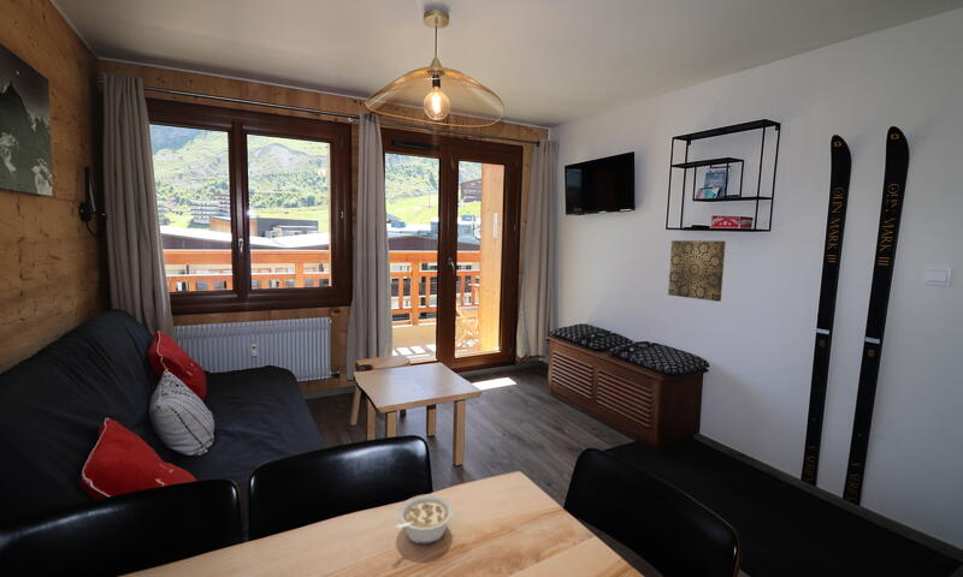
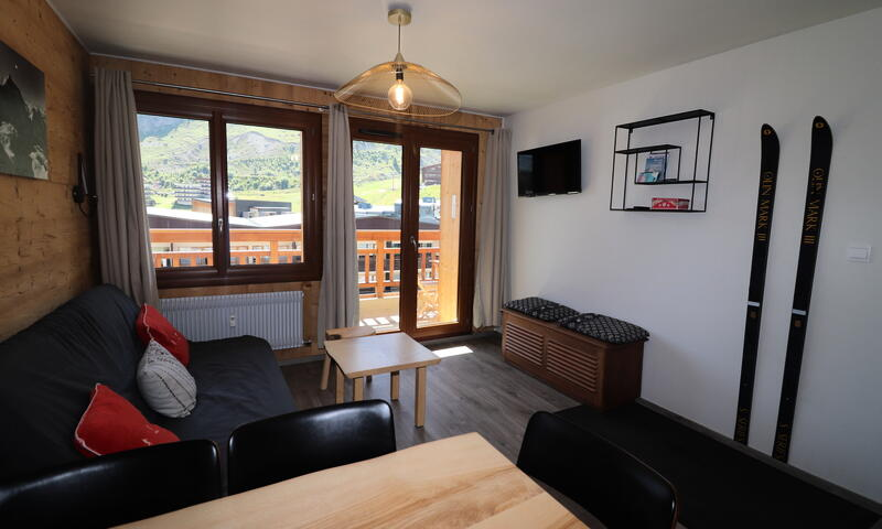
- wall art (695, 269)
- legume (425, 519)
